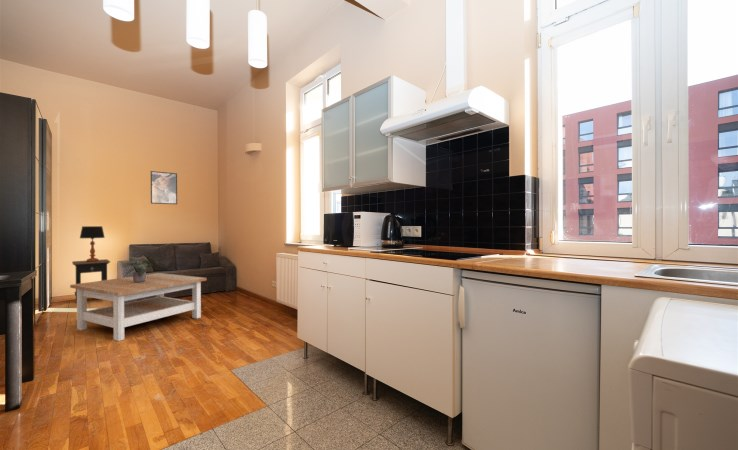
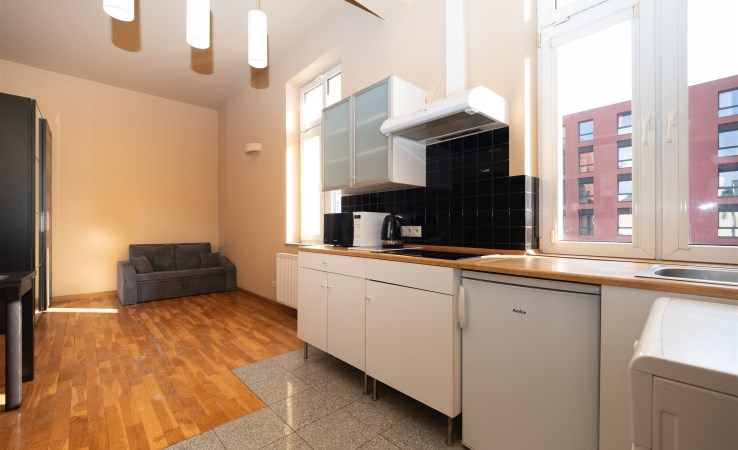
- potted plant (139, 271)
- table lamp (92, 243)
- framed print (164, 188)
- coffee table (142, 302)
- side table (90, 272)
